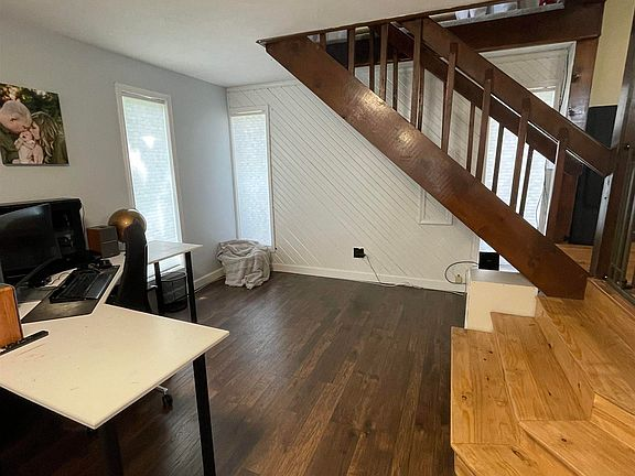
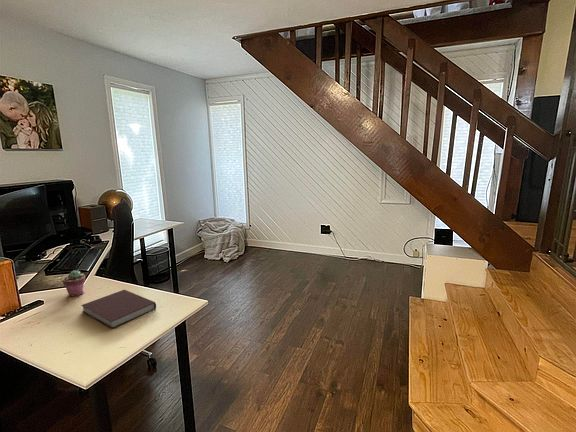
+ notebook (119, 306)
+ potted succulent (74, 282)
